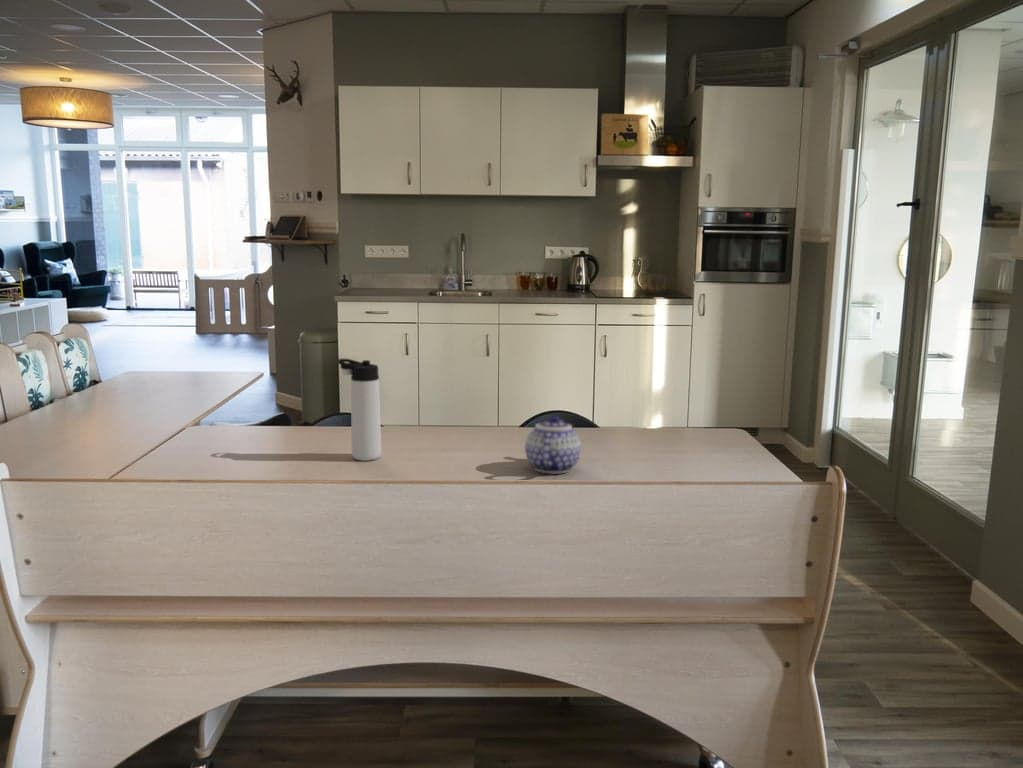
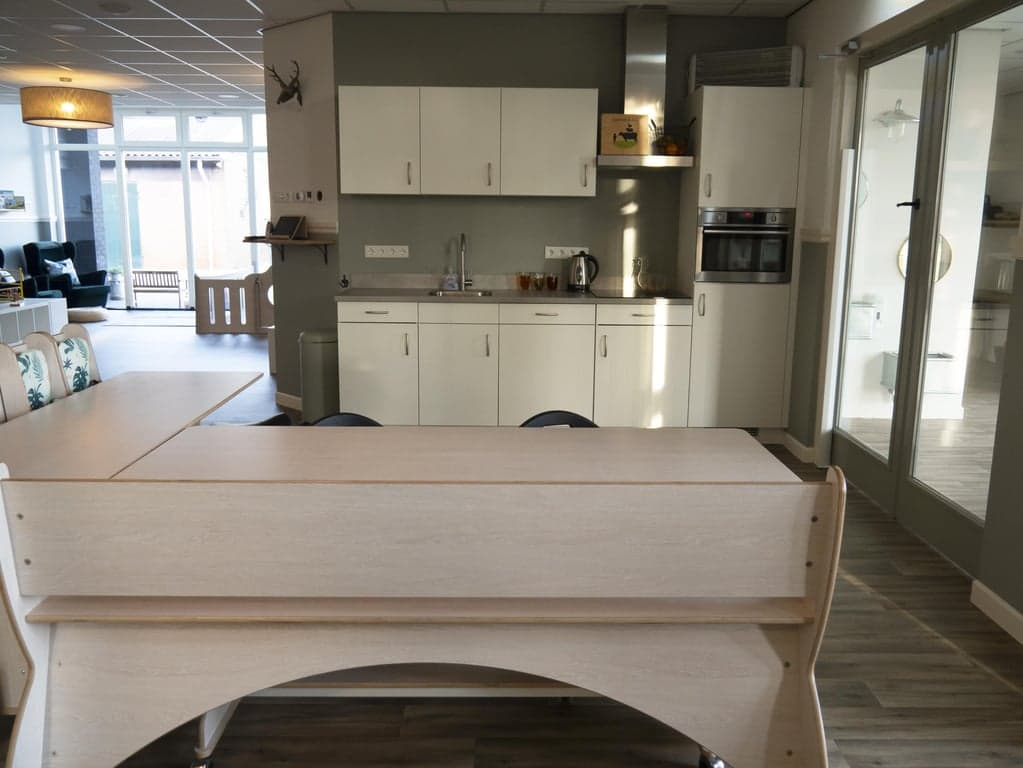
- teapot (553, 442)
- thermos bottle (359, 408)
